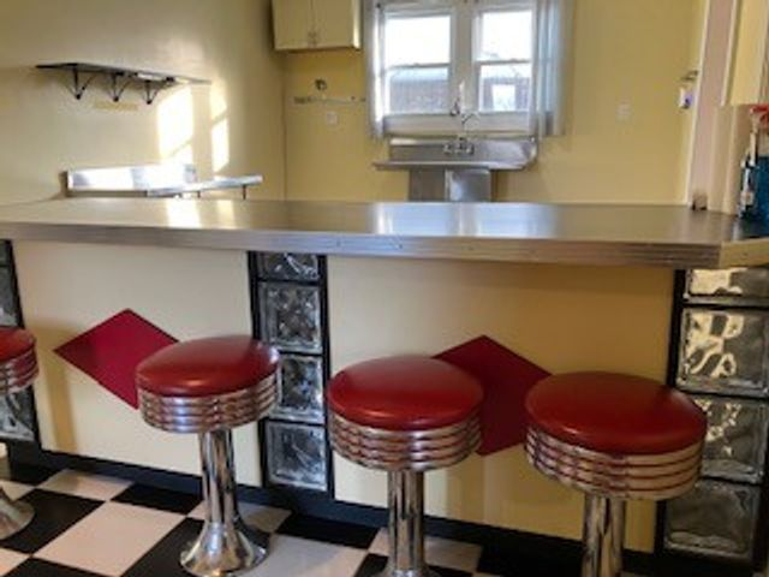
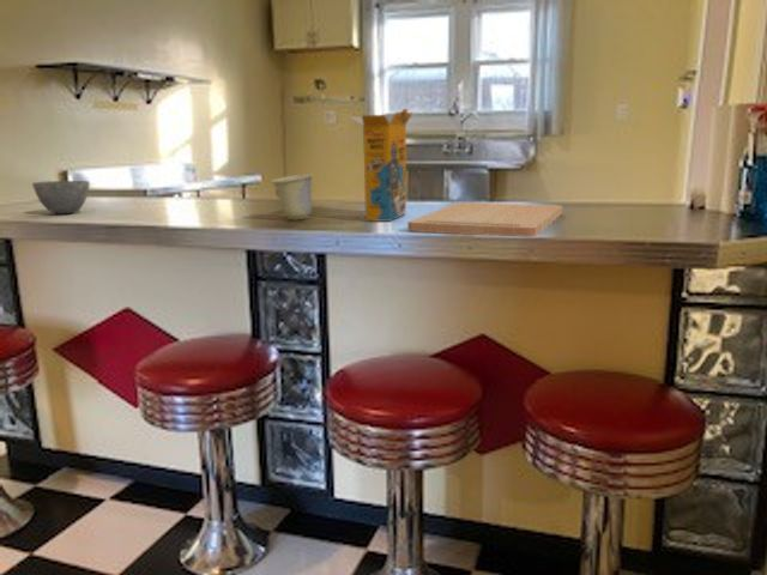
+ cereal box (381, 164)
+ cup (292, 196)
+ cutting board (490, 217)
+ bowl (62, 196)
